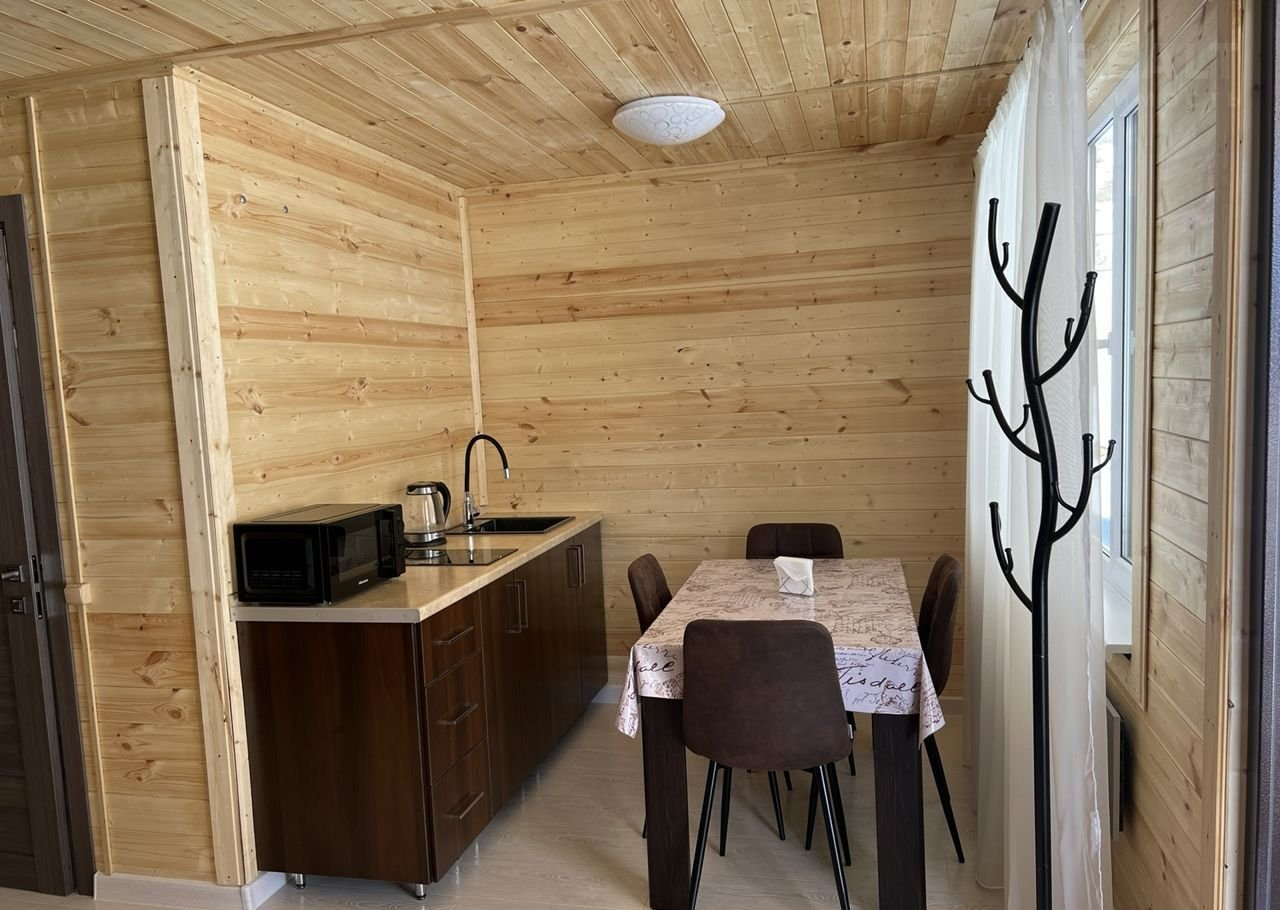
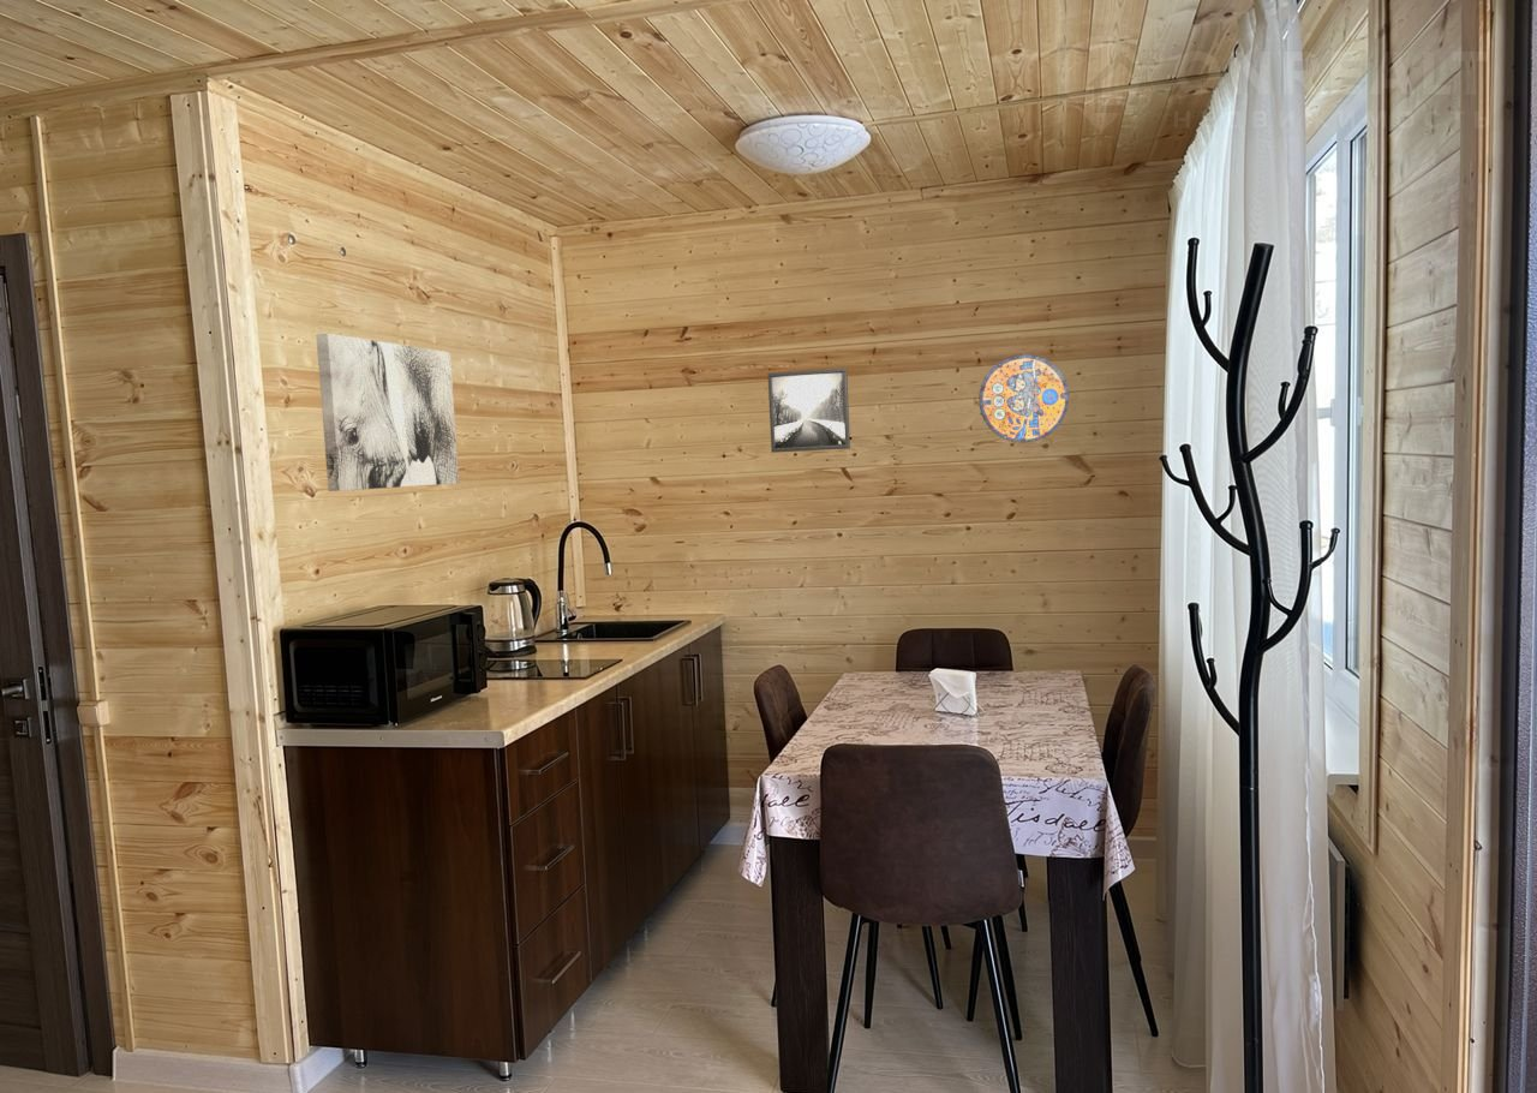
+ wall art (394, 416)
+ manhole cover (1023, 398)
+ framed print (808, 410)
